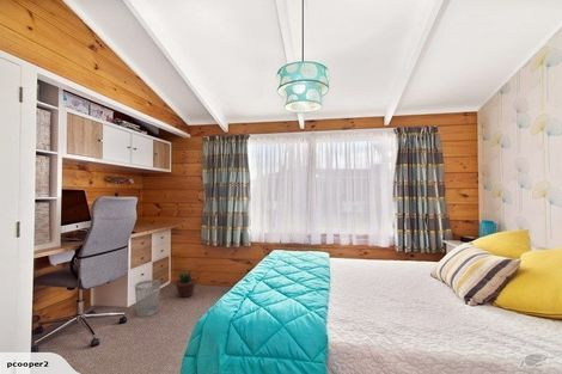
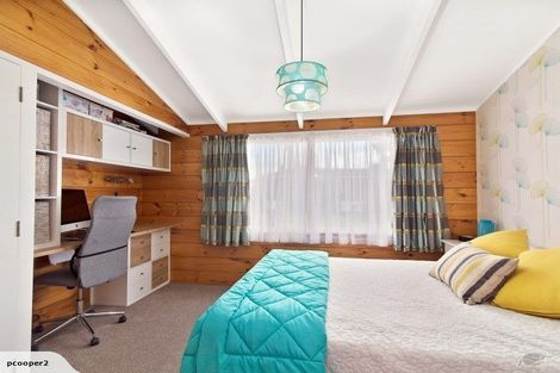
- potted plant (183, 282)
- wastebasket (147, 298)
